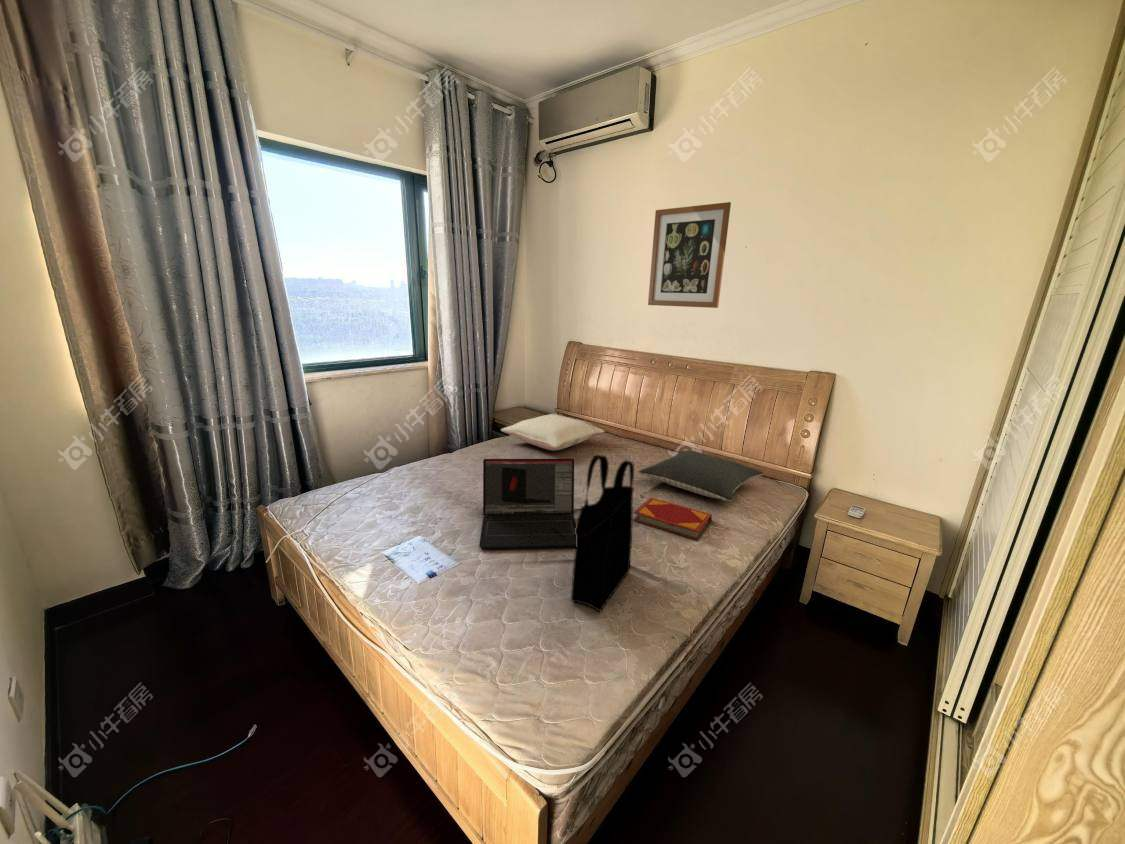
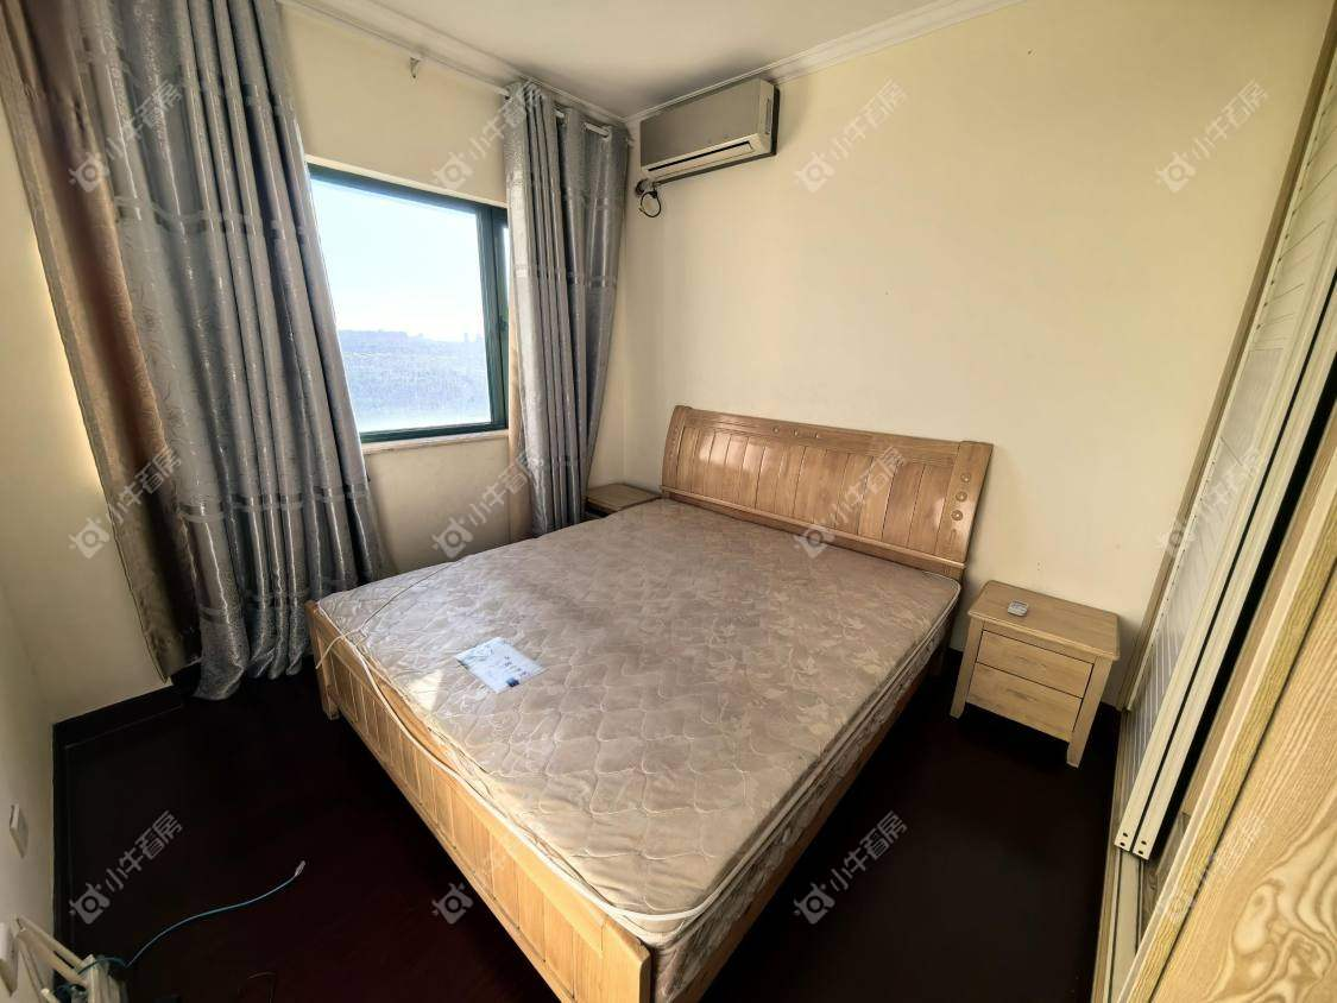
- hardback book (672, 517)
- tote bag (606, 525)
- pillow (552, 431)
- laptop (529, 500)
- wall art (686, 257)
- pillow (701, 472)
